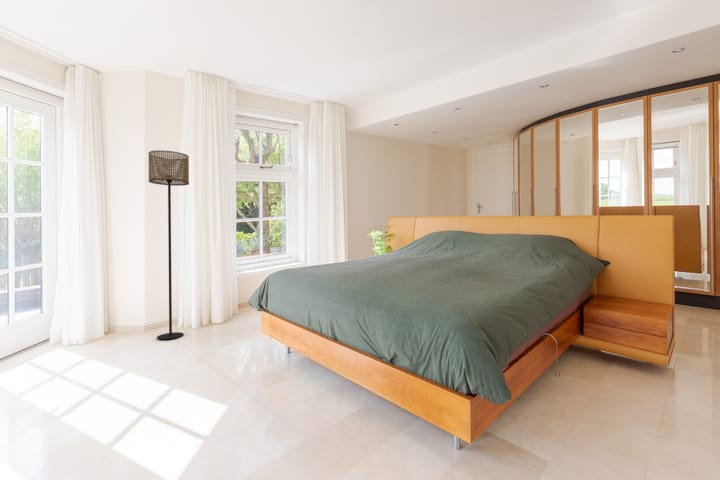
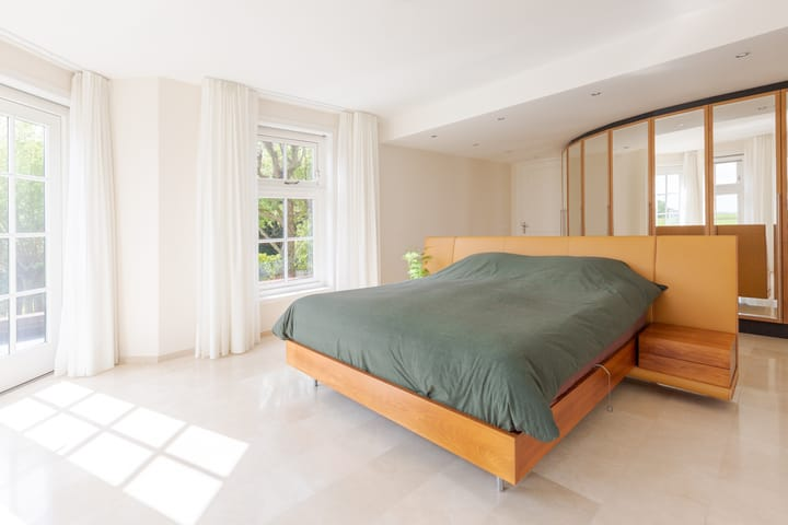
- floor lamp (169, 245)
